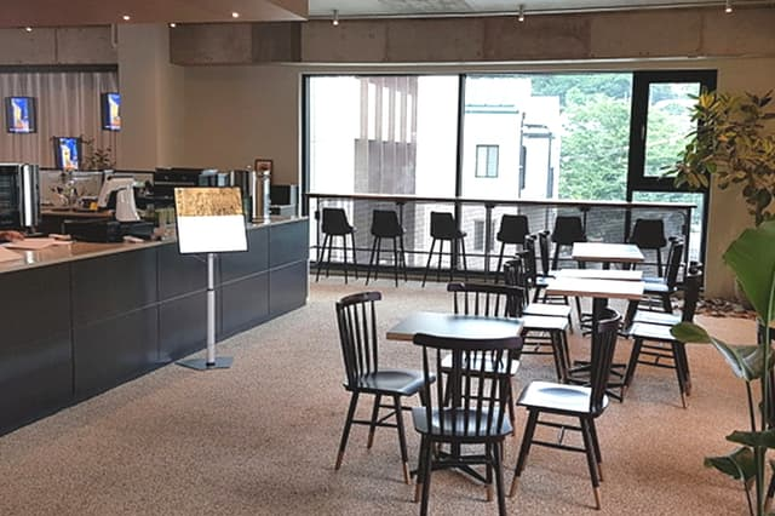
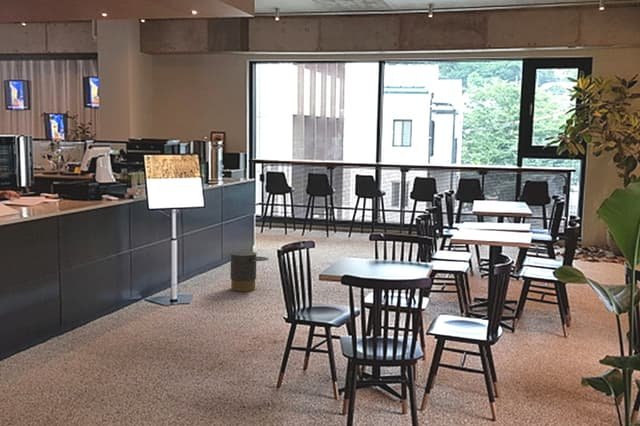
+ trash can (249, 271)
